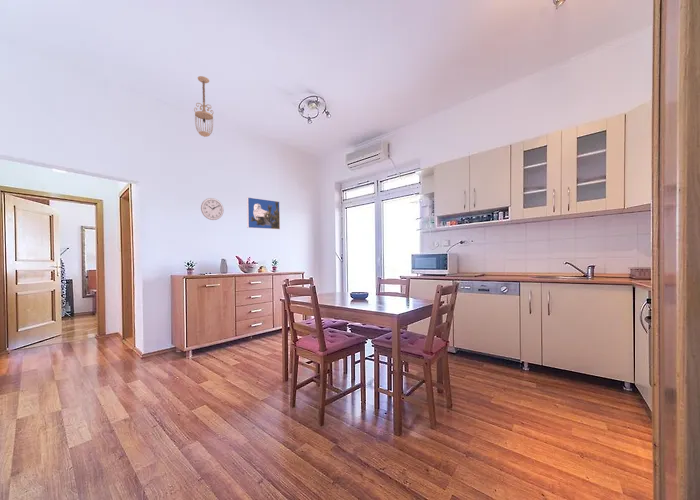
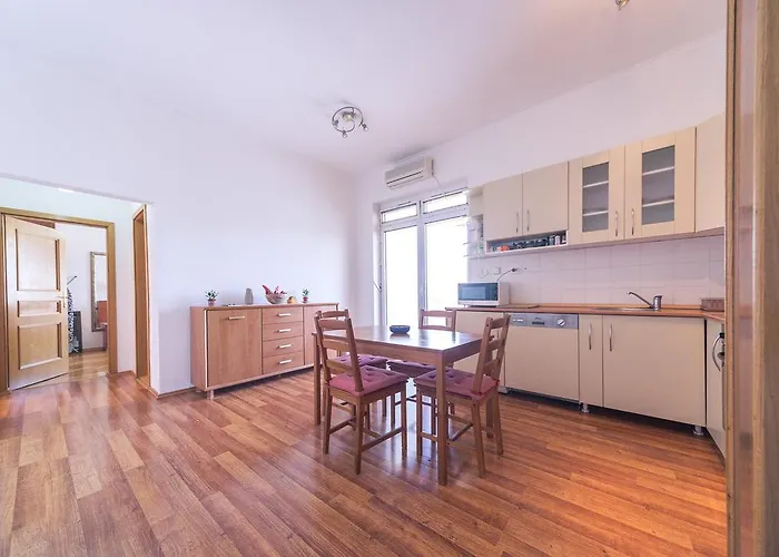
- wall clock (212, 209)
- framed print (264, 214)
- ceiling light fixture (203, 108)
